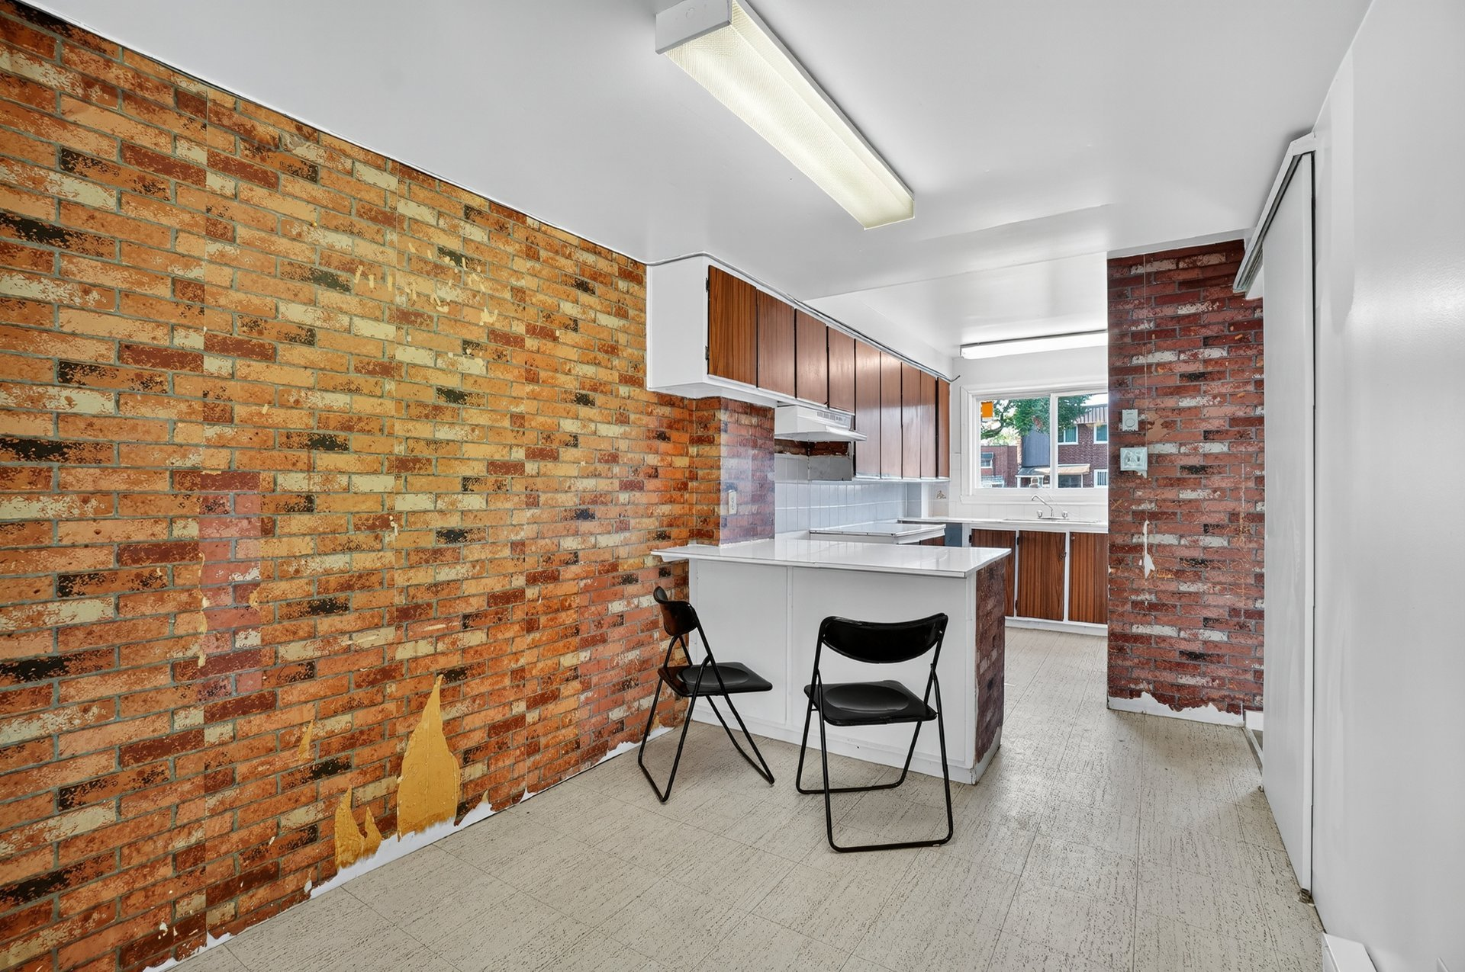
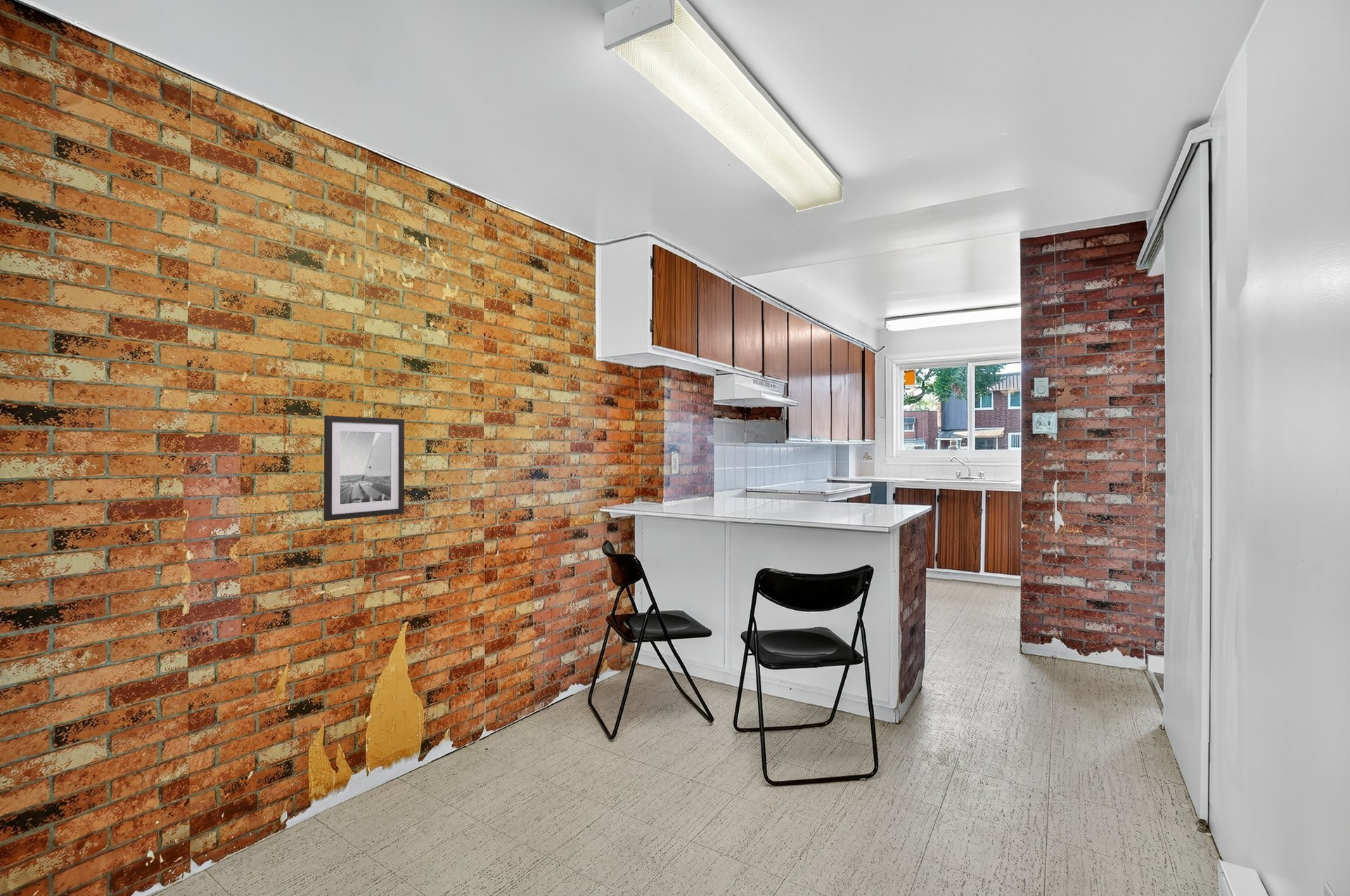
+ wall art (366, 467)
